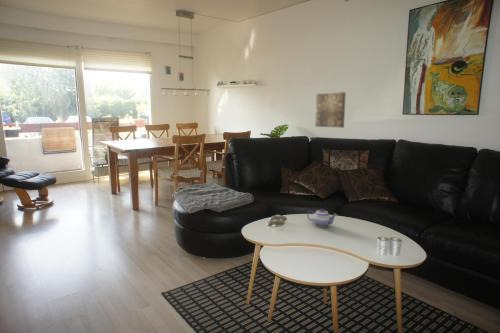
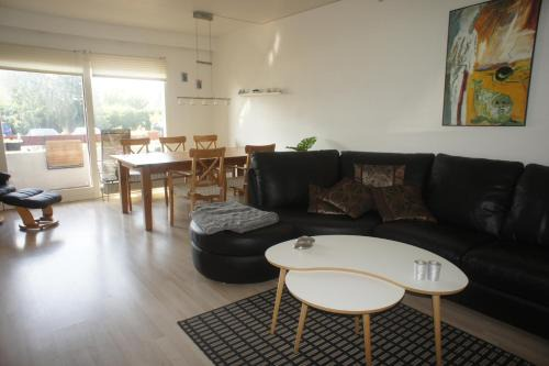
- teapot (321, 216)
- wall art (329, 110)
